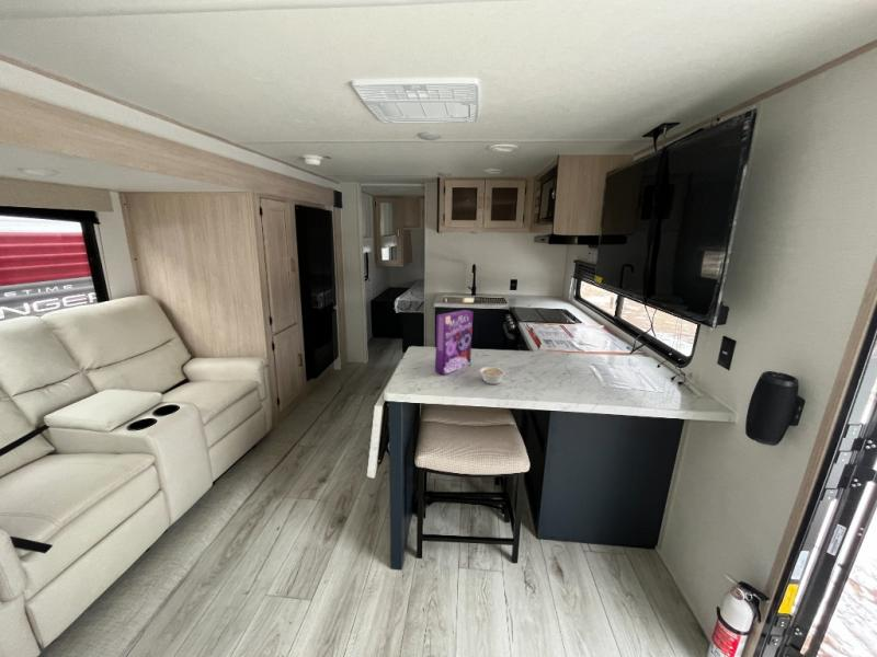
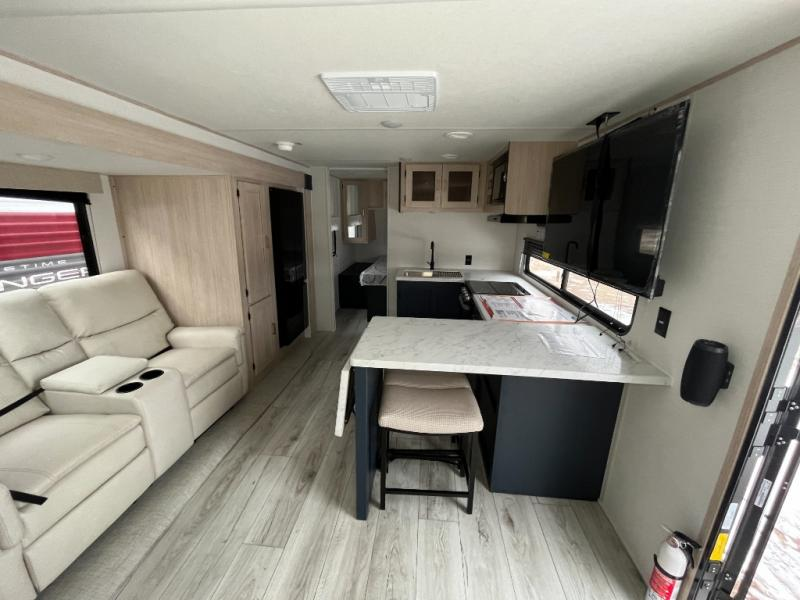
- cereal box (454, 341)
- legume (491, 374)
